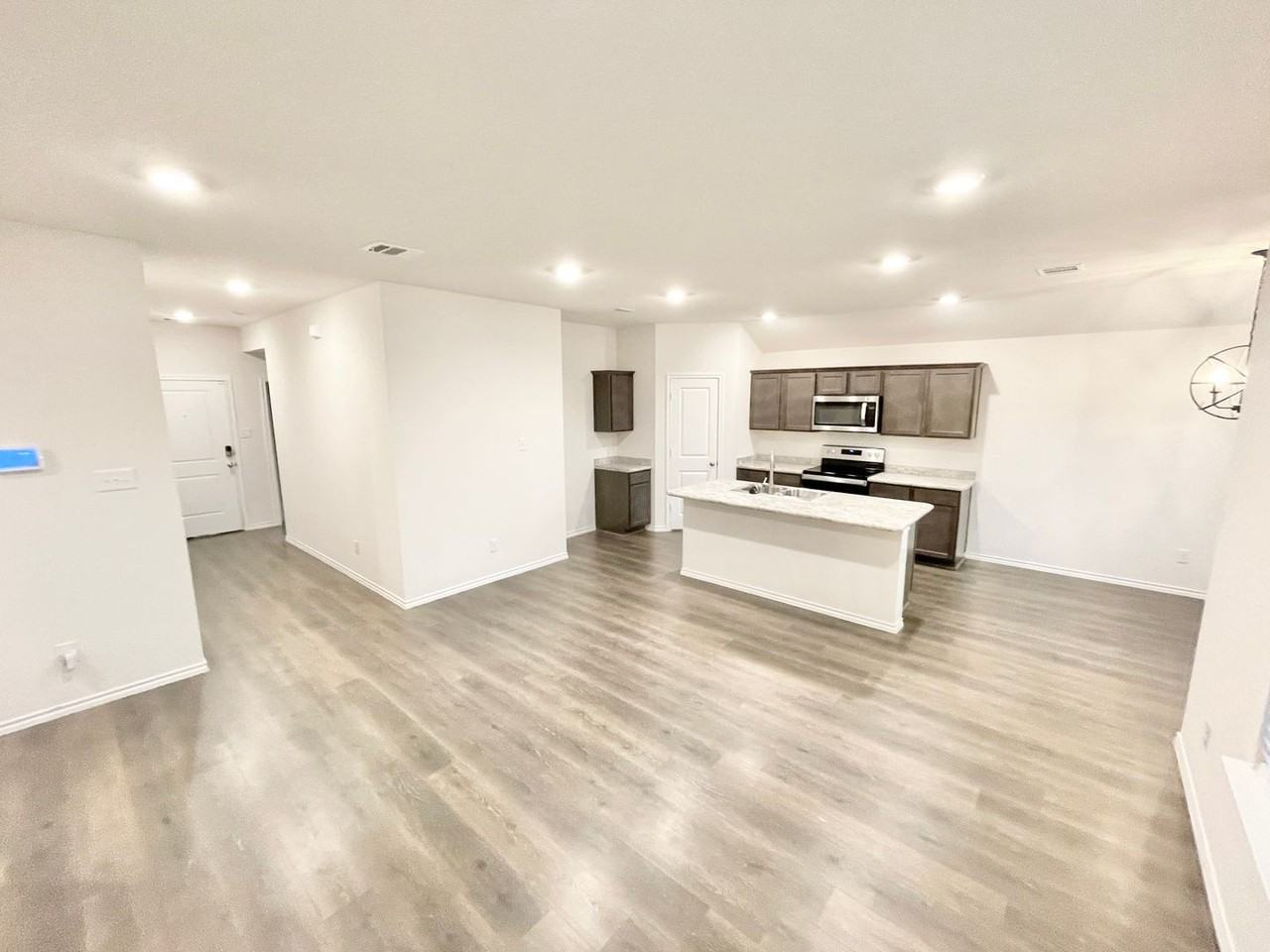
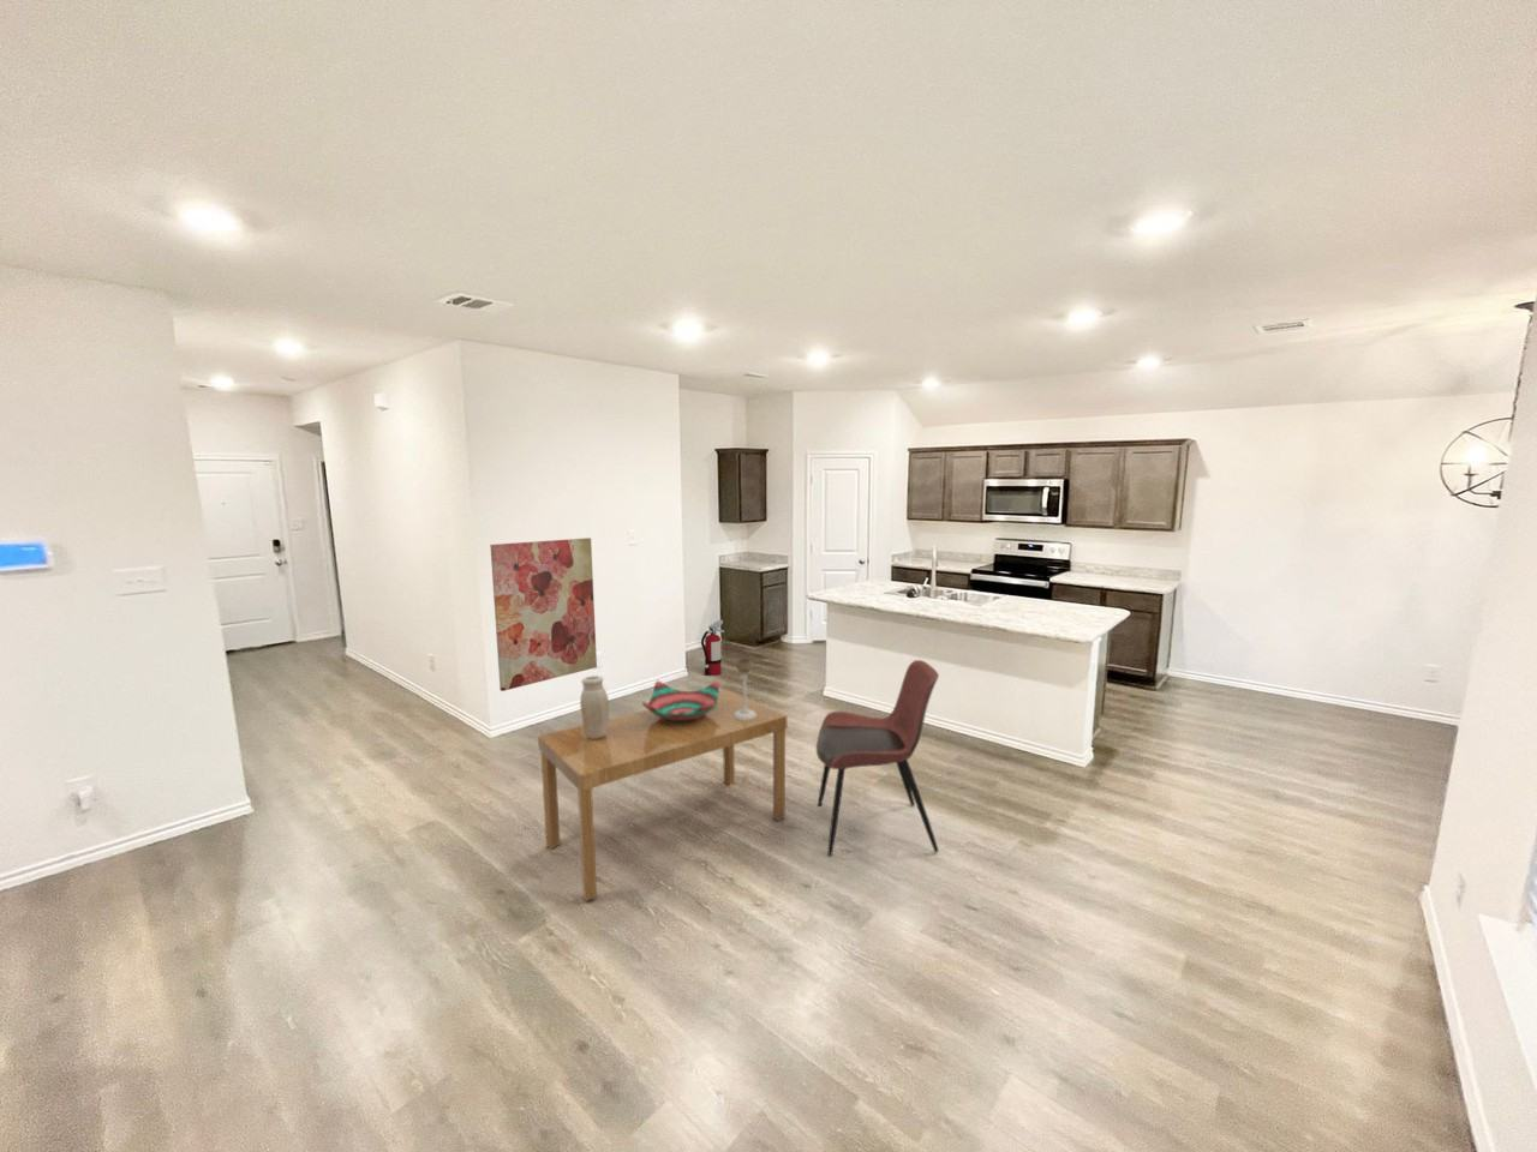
+ fire extinguisher (712, 647)
+ candle holder (744, 687)
+ dining table (667, 765)
+ vase (604, 708)
+ decorative bowl (683, 702)
+ wall art (547, 610)
+ dining chair (874, 749)
